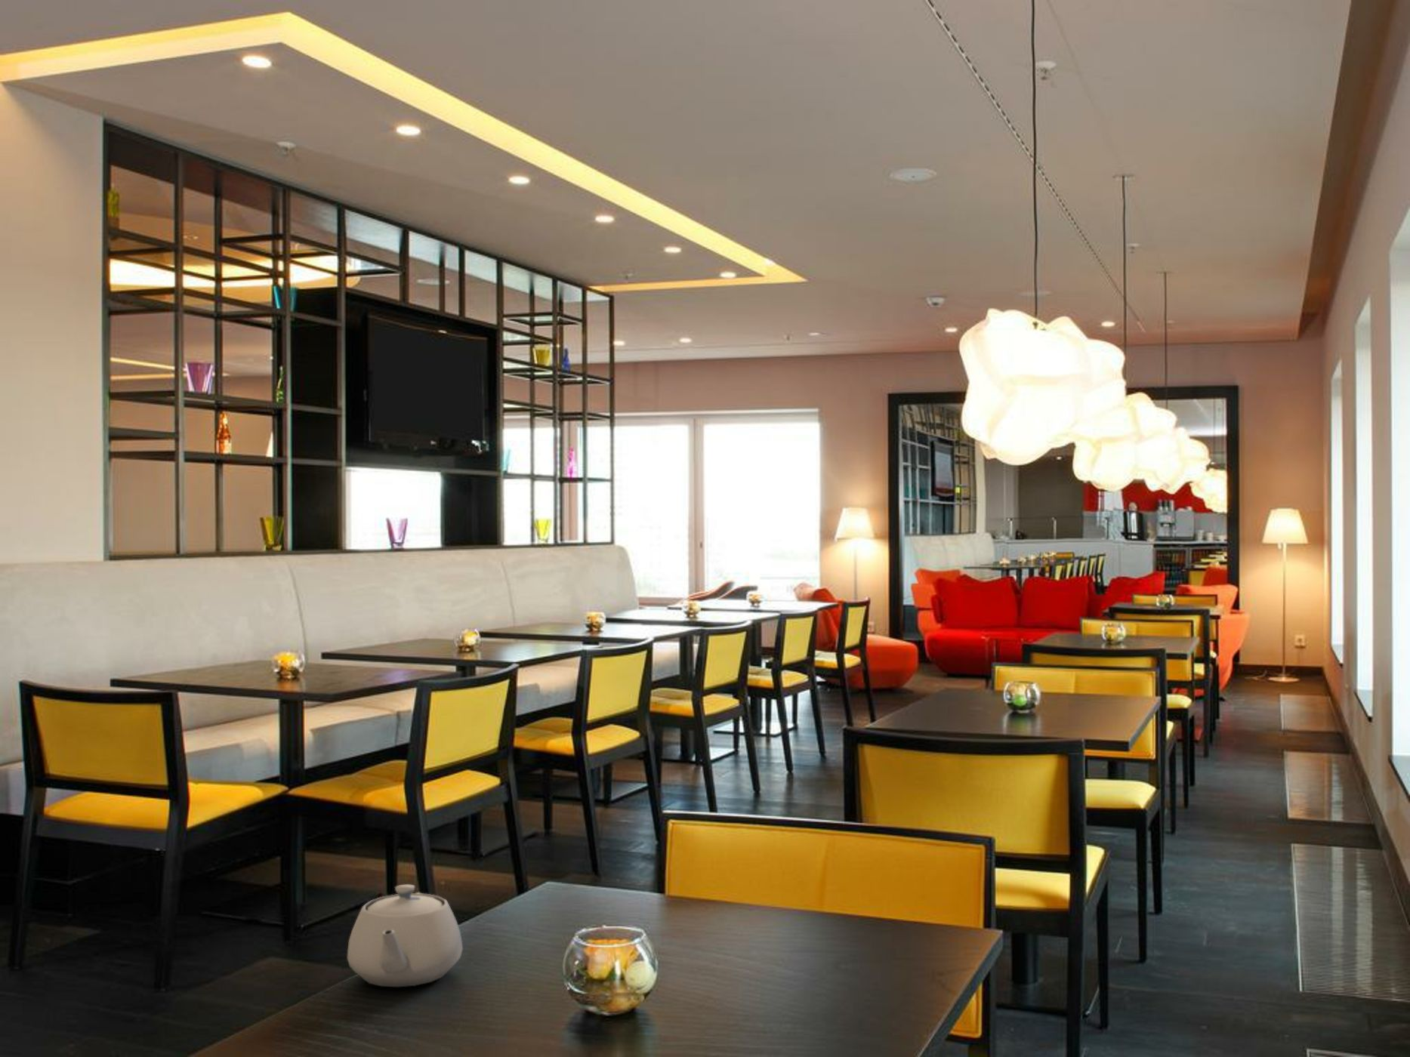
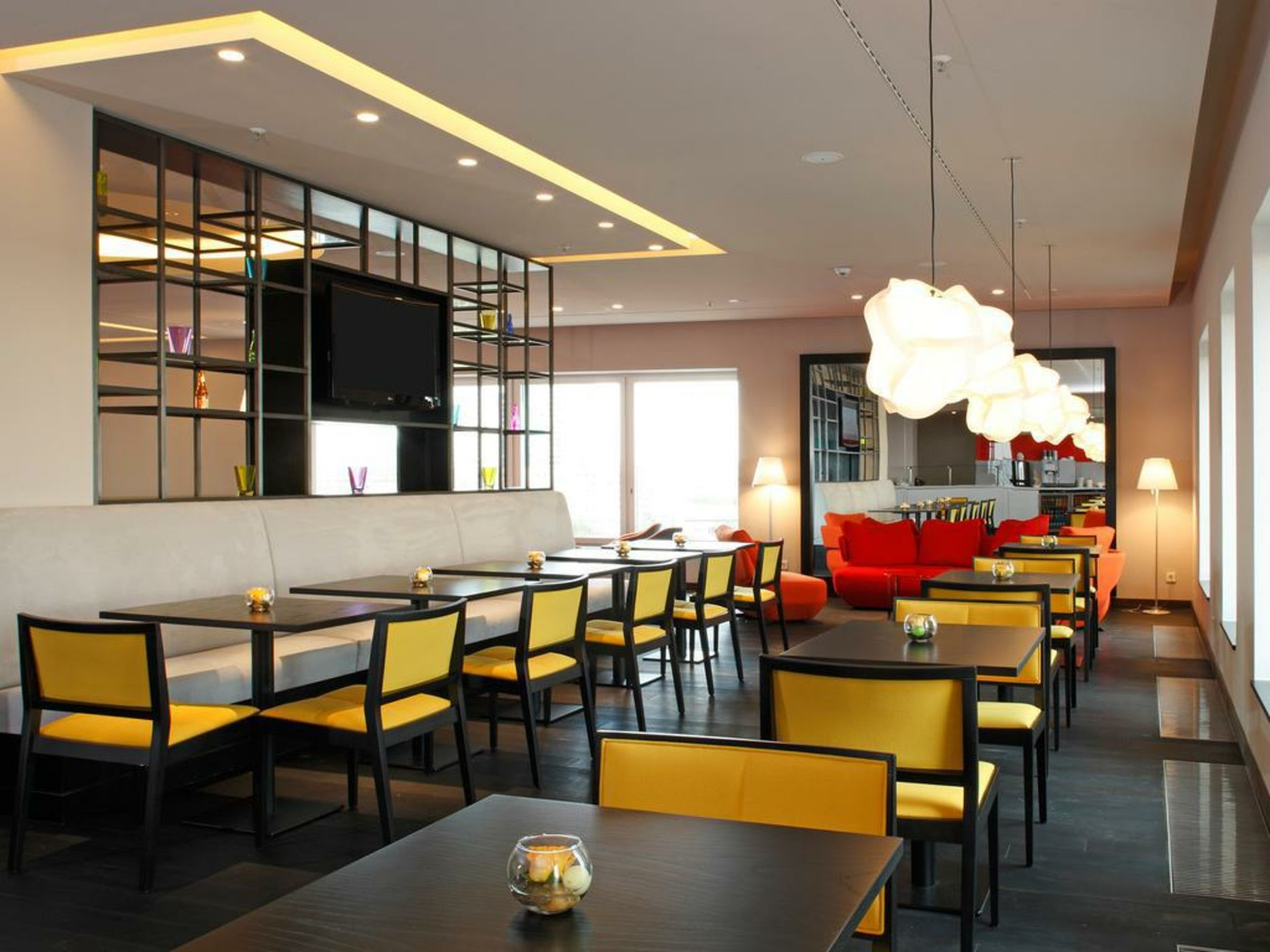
- teapot (406, 932)
